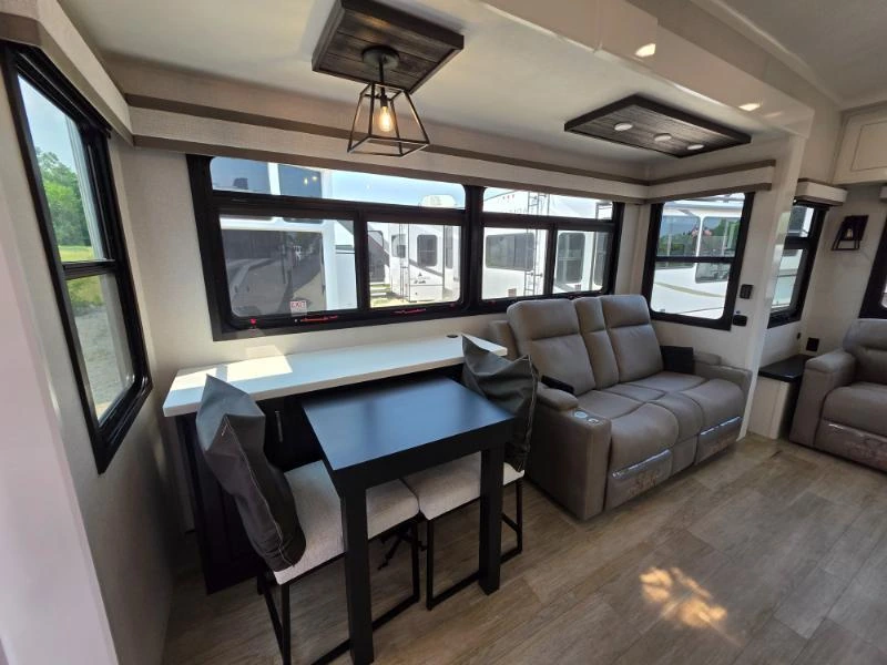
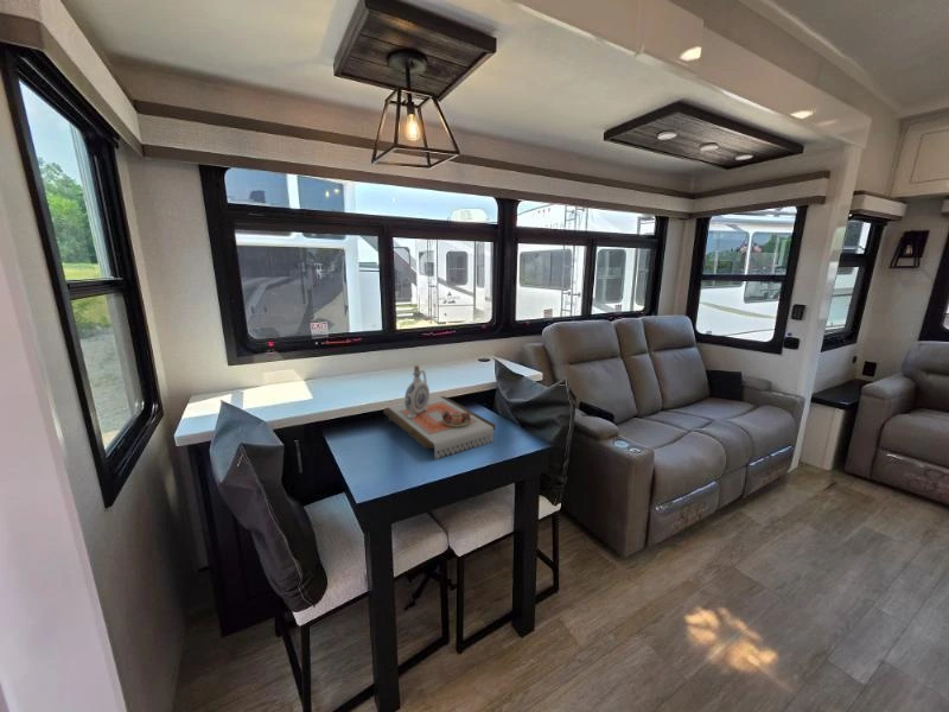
+ decorative tray (437, 400)
